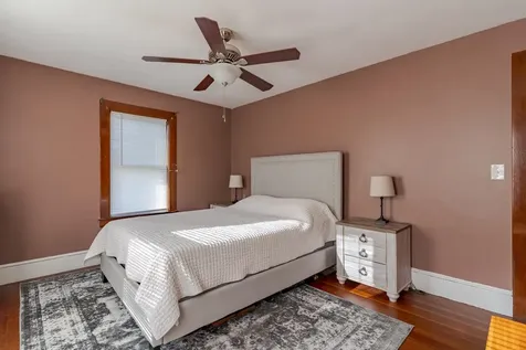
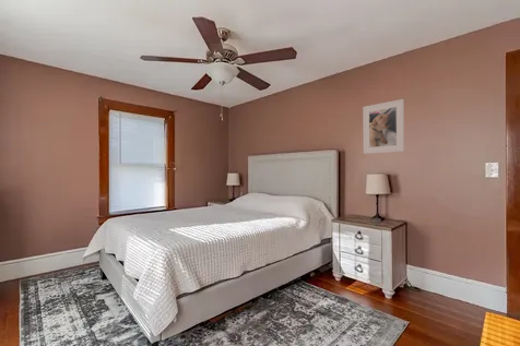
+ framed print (382, 128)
